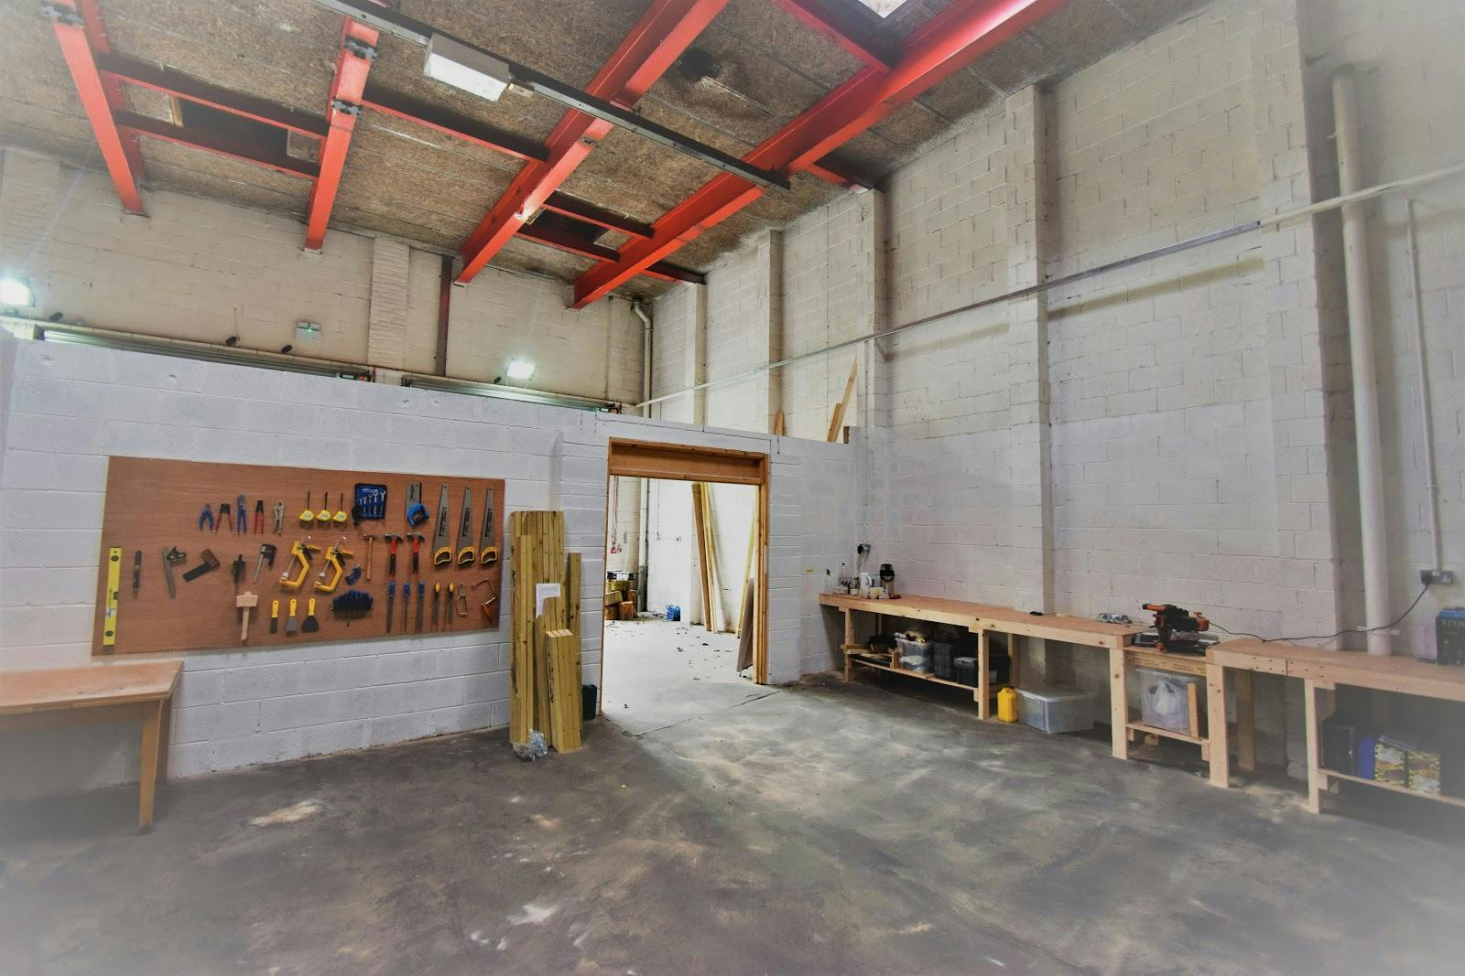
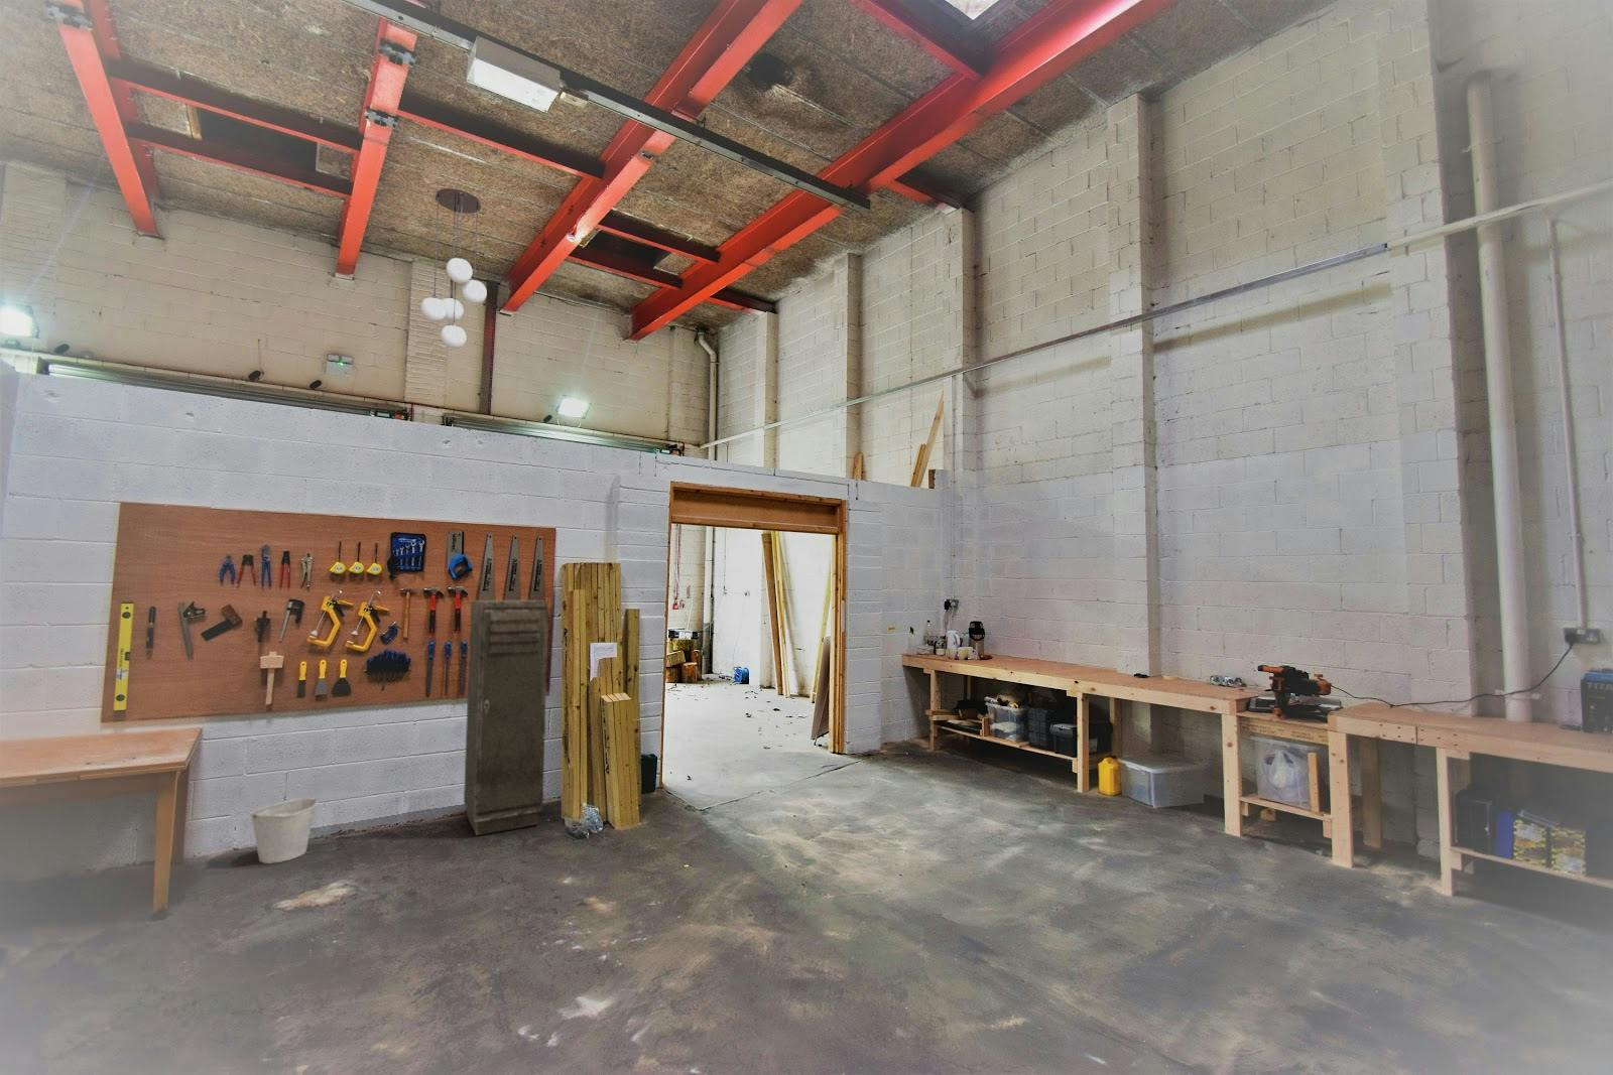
+ storage cabinet (505, 709)
+ light fixture (455, 274)
+ bucket (283, 825)
